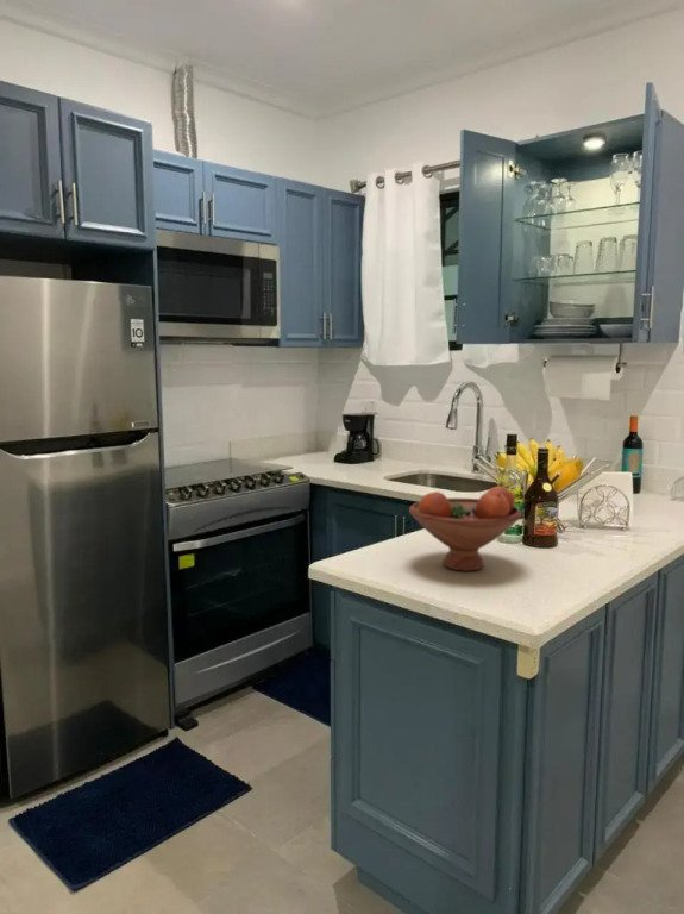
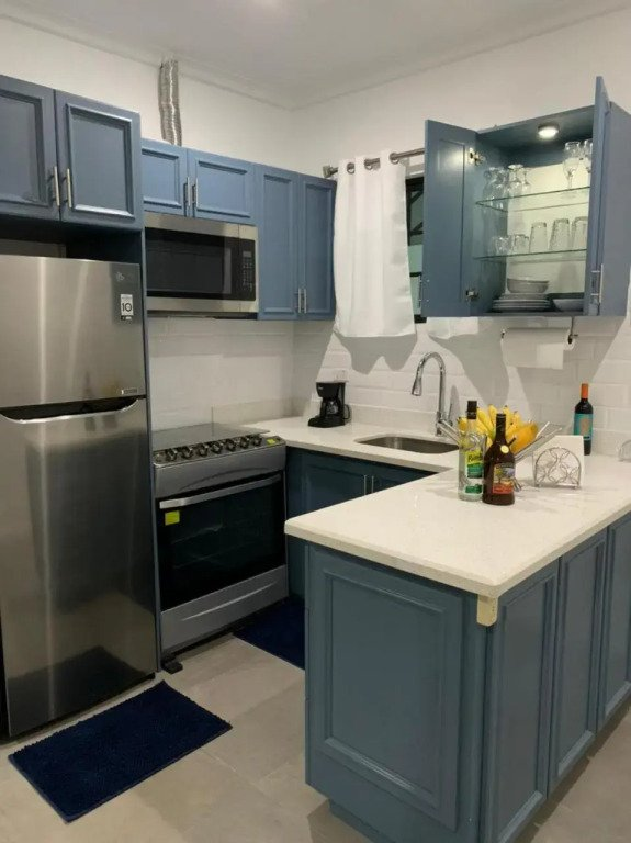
- fruit bowl (464, 526)
